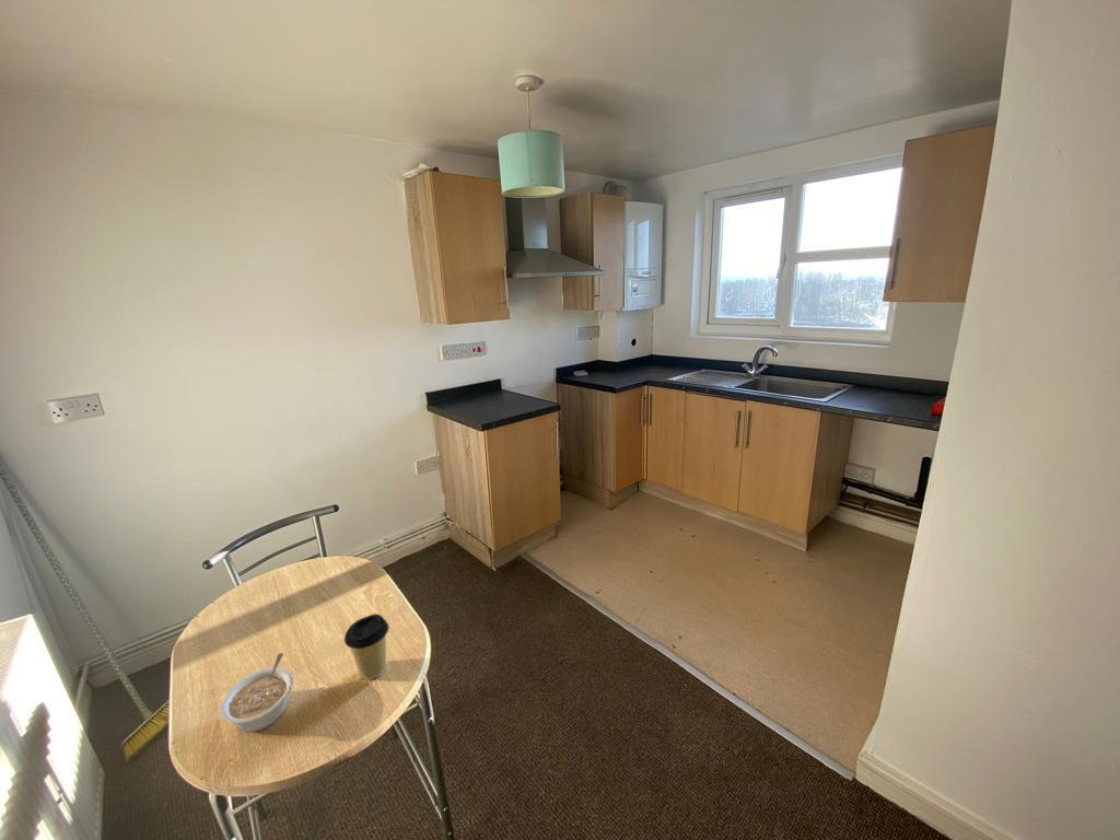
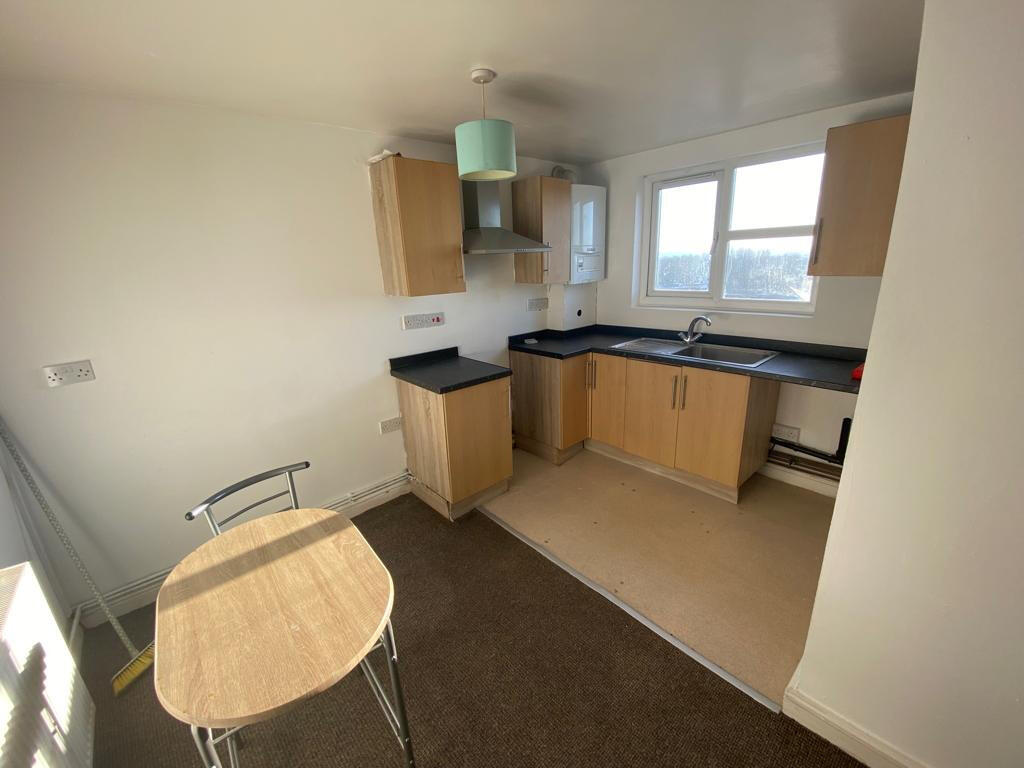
- legume (259, 698)
- coffee cup (369, 648)
